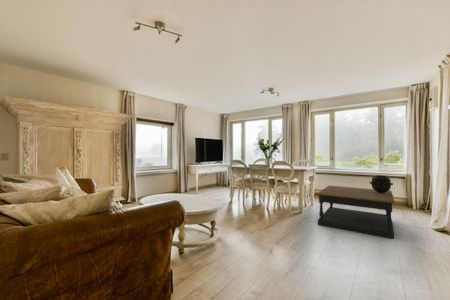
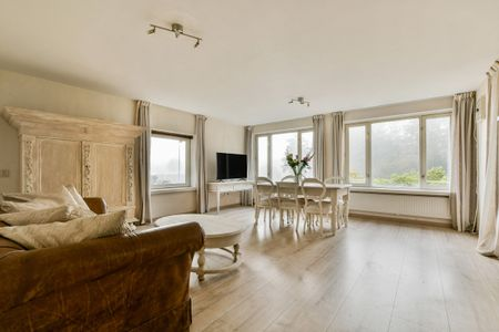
- decorative sphere (381, 184)
- coffee table (355, 205)
